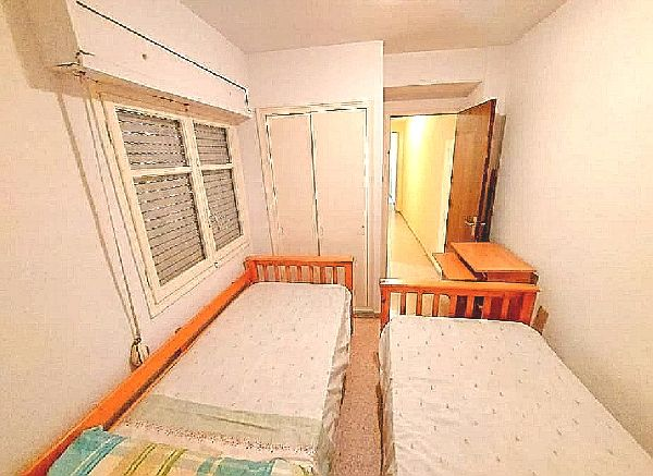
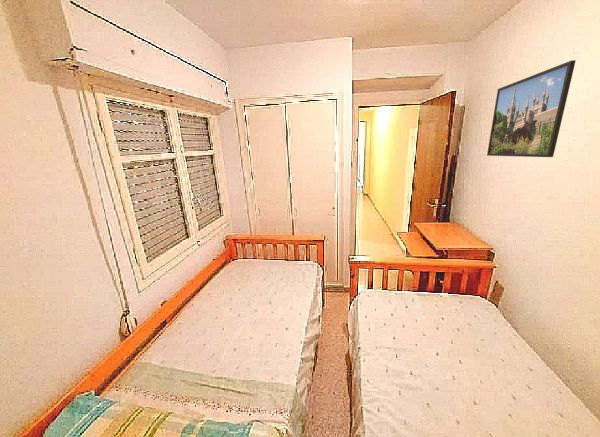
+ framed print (521, 118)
